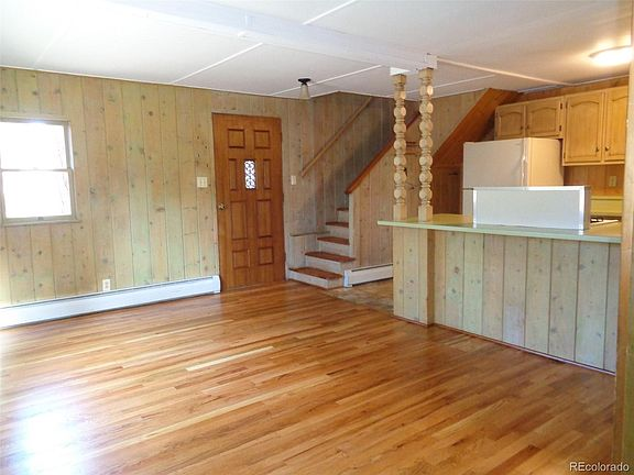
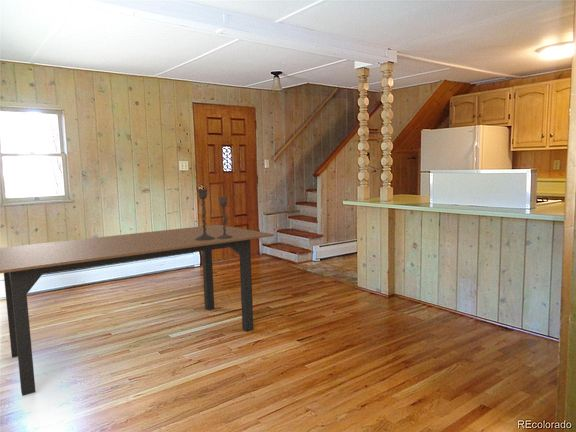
+ candlestick (205, 214)
+ dining table (130, 261)
